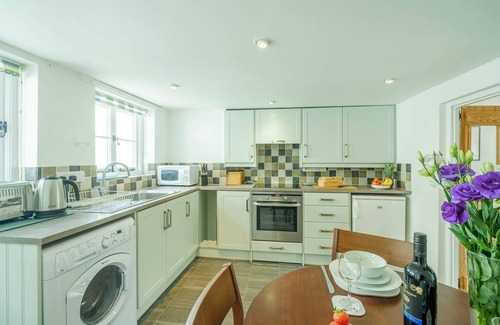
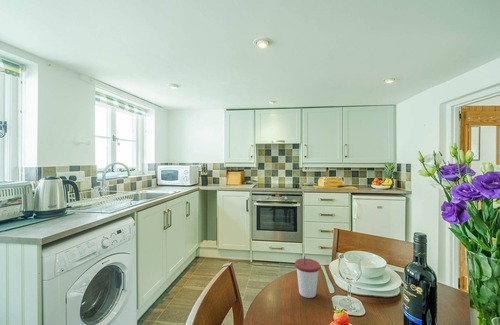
+ cup (307, 274)
